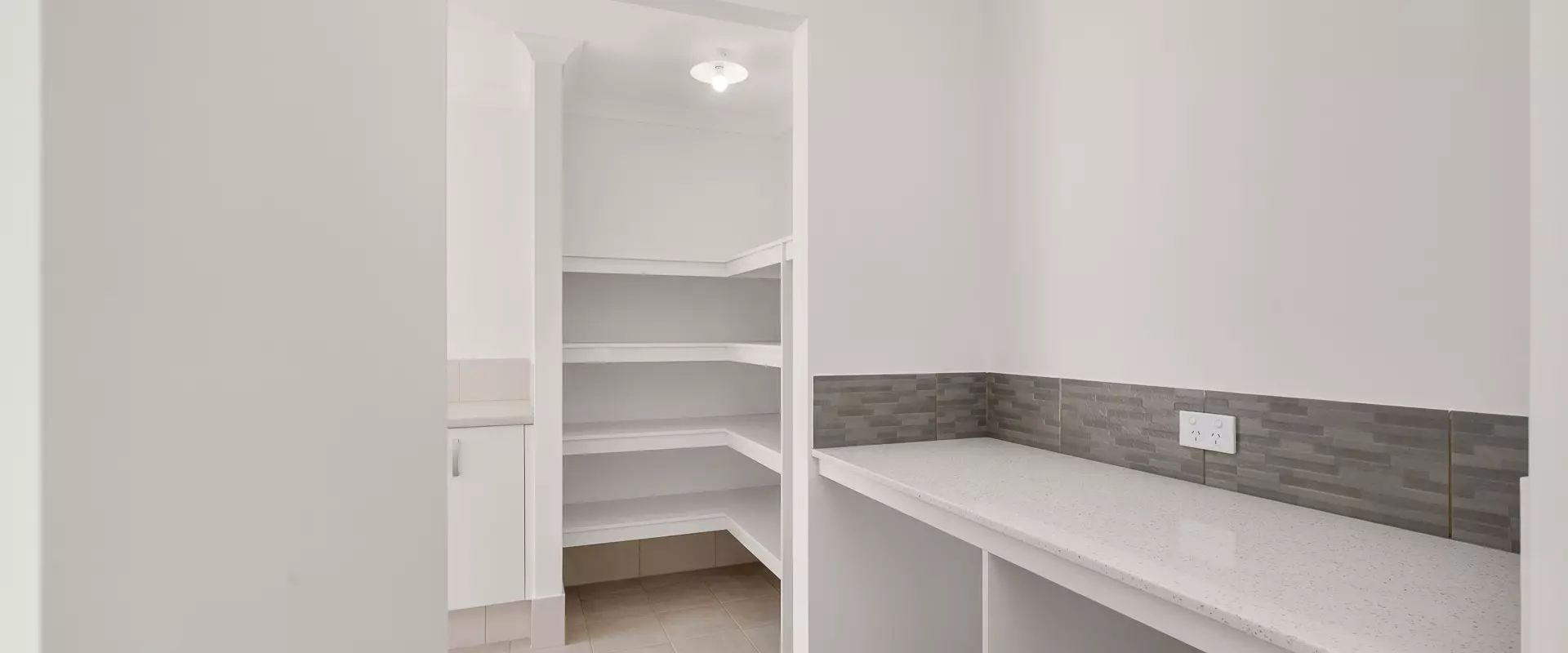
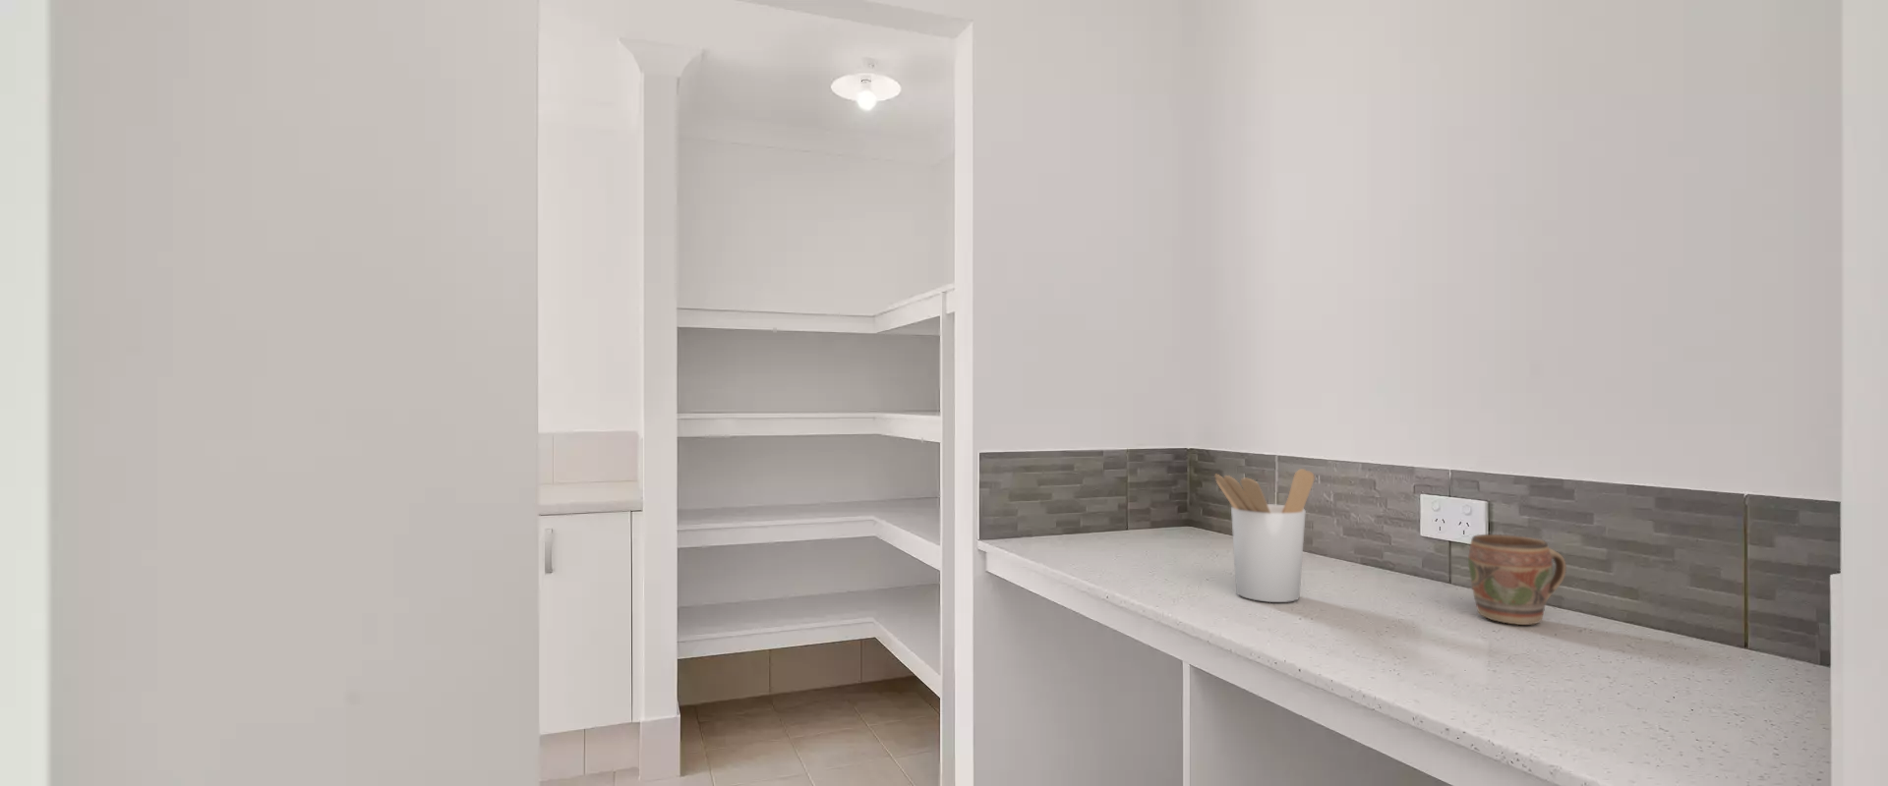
+ mug (1515, 579)
+ utensil holder (1258, 532)
